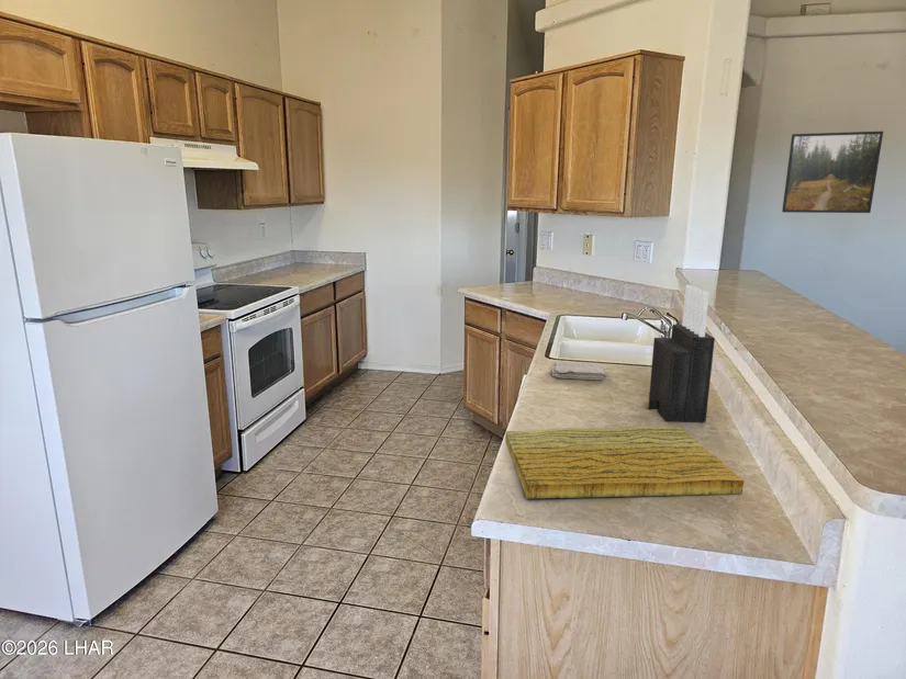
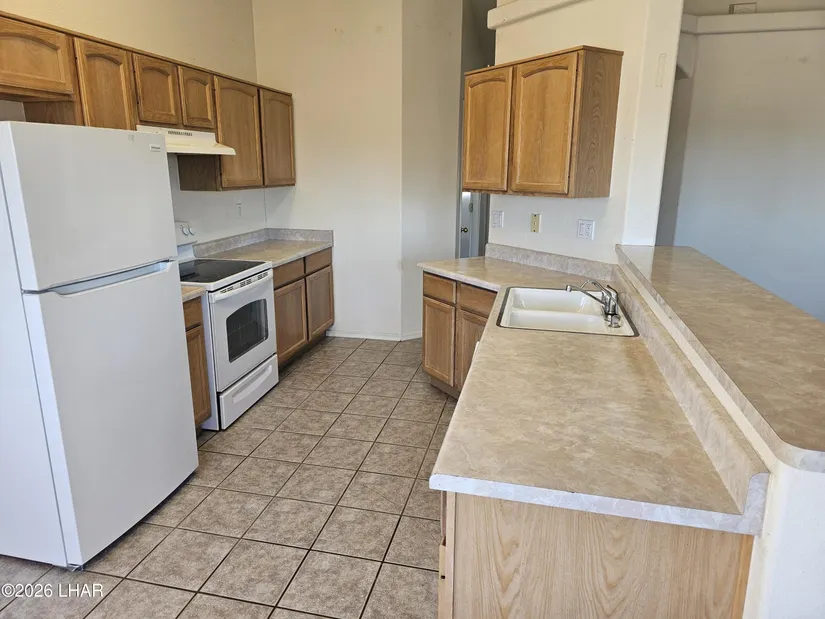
- washcloth (578, 370)
- cutting board (613, 456)
- knife block (676, 351)
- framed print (830, 172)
